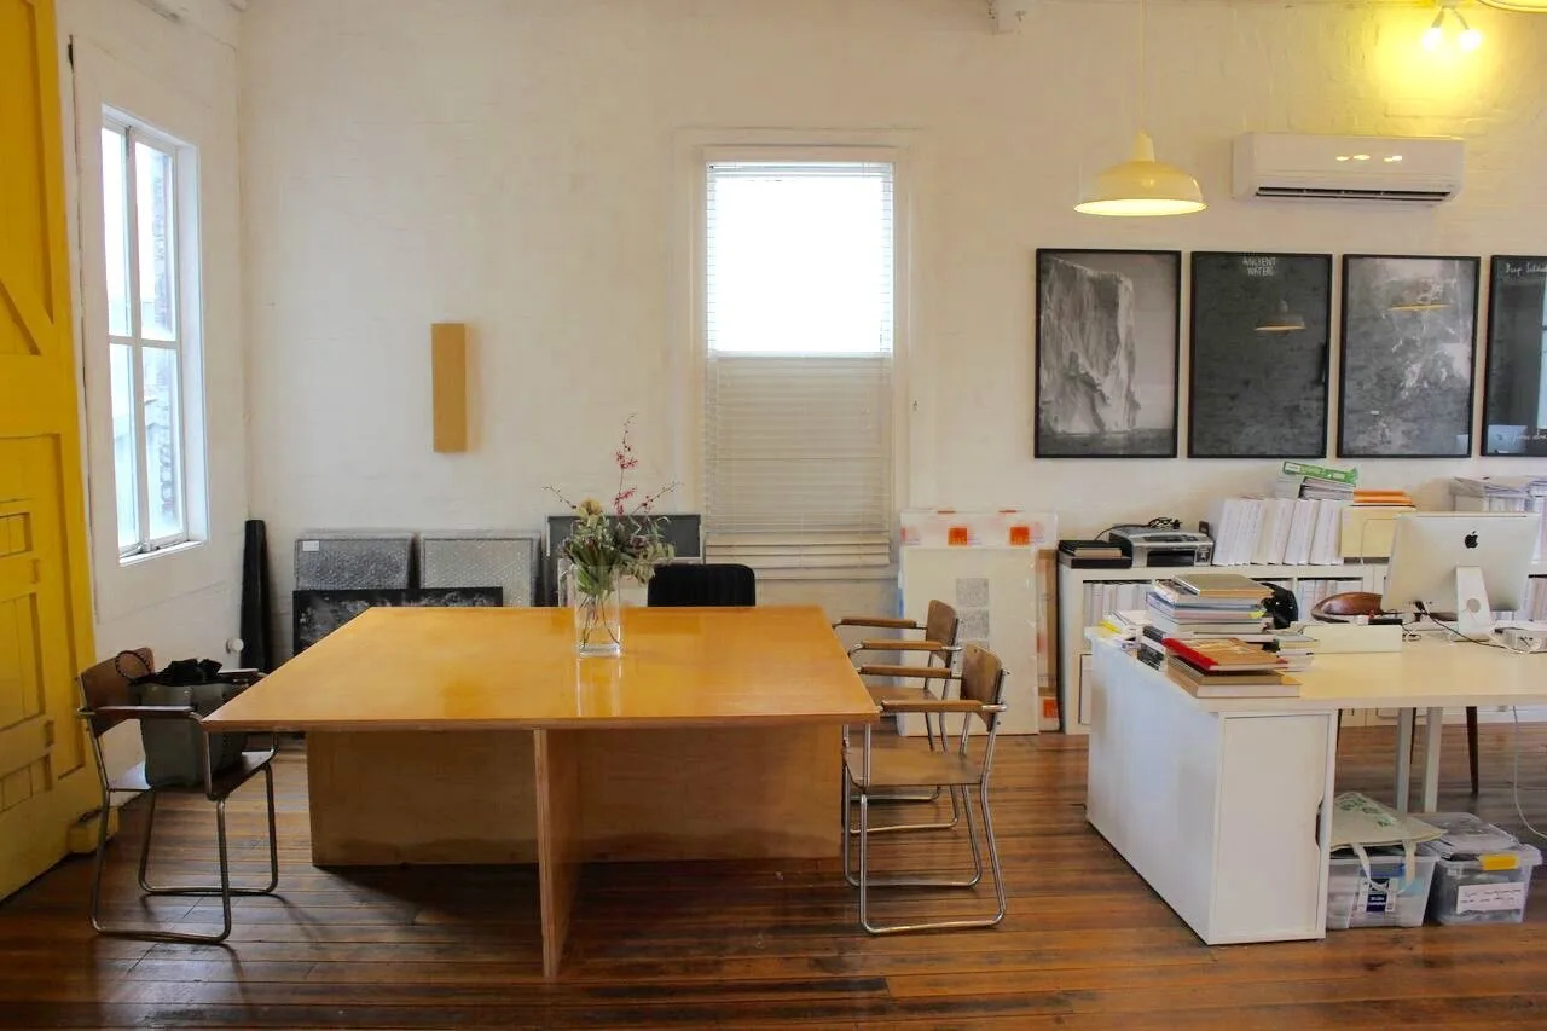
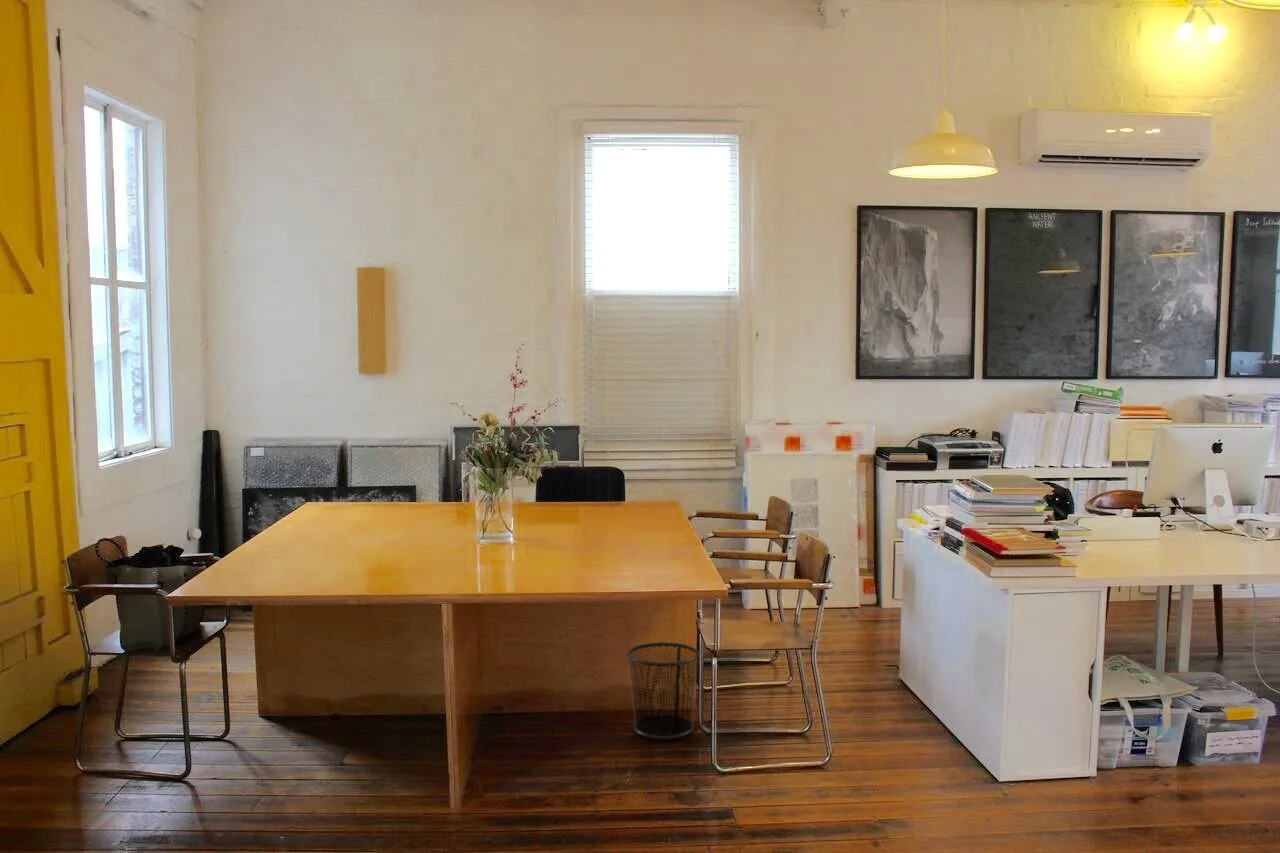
+ waste bin (663, 690)
